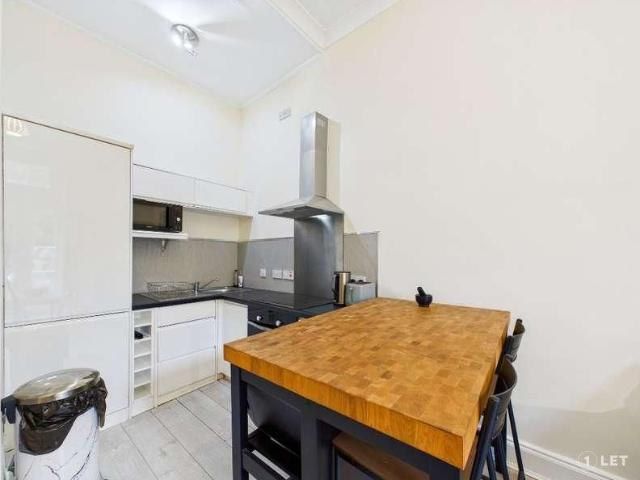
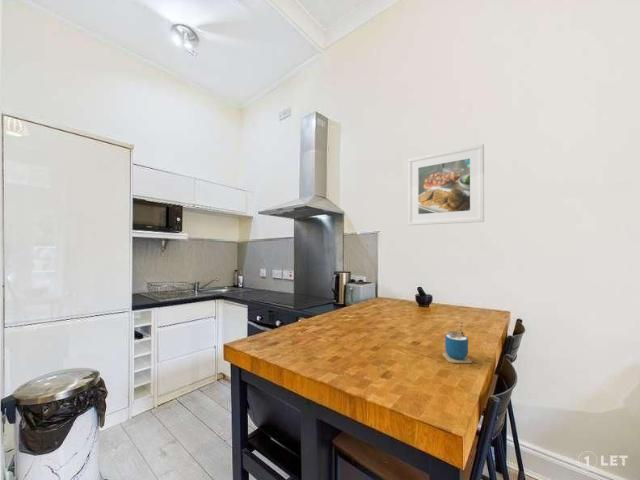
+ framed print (442, 187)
+ cup (456, 340)
